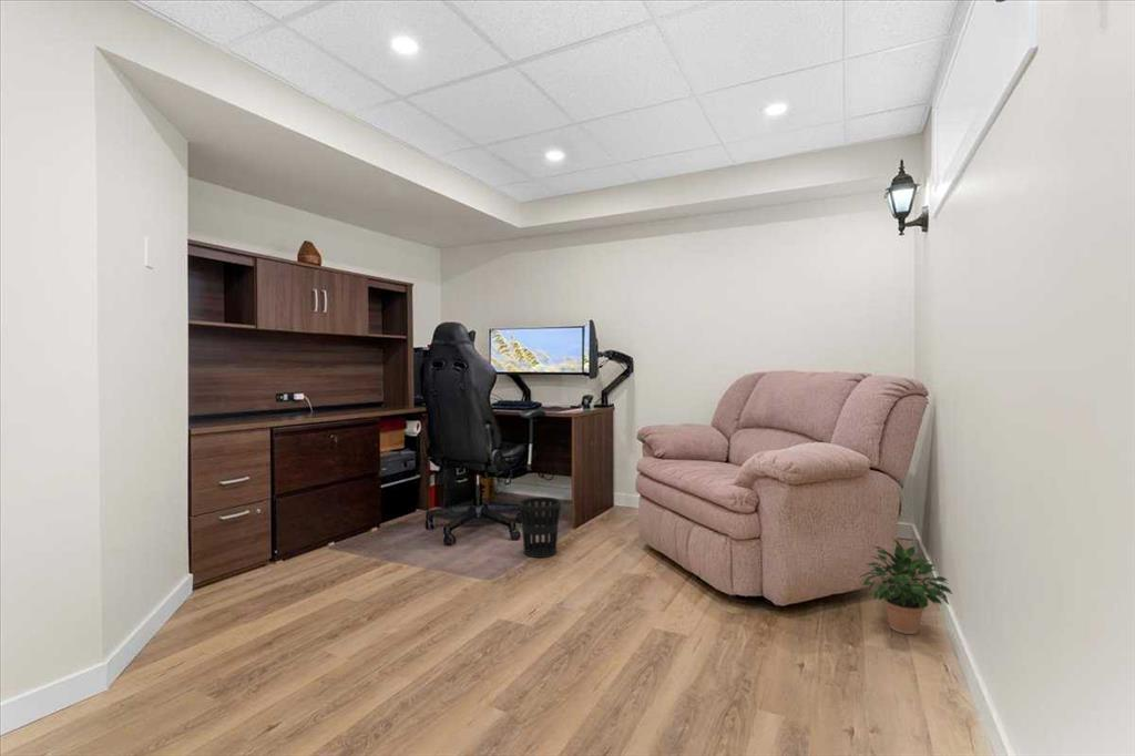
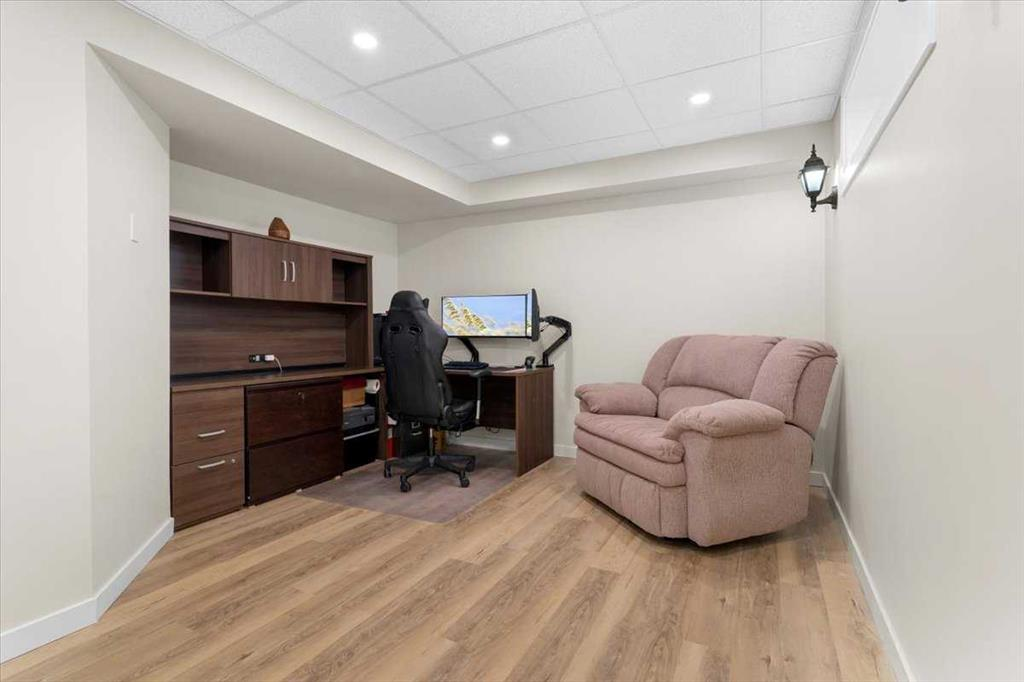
- wastebasket (540, 527)
- potted plant (903, 588)
